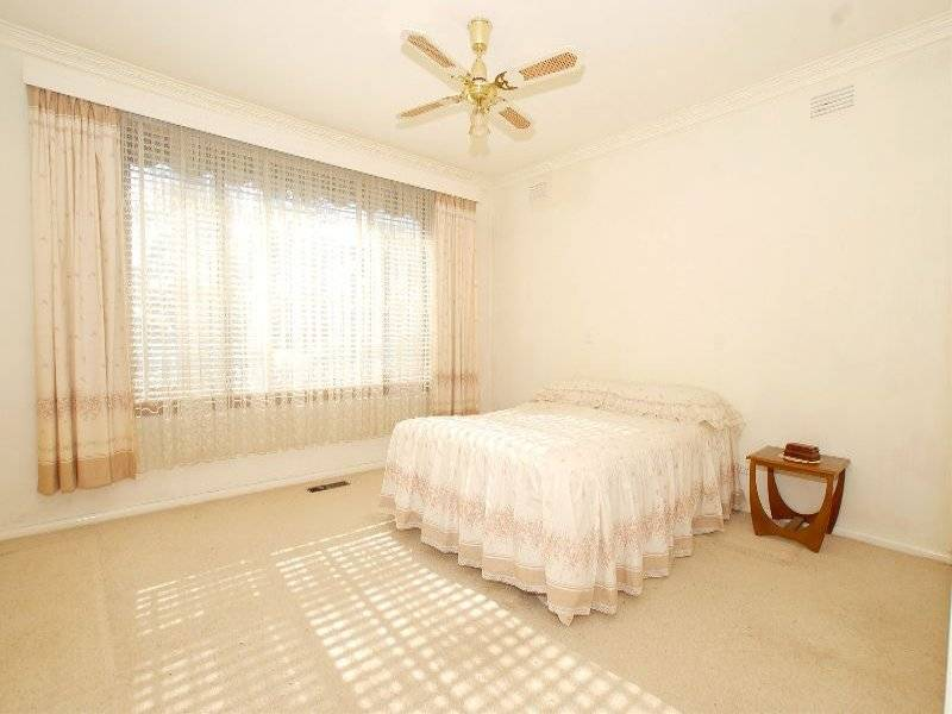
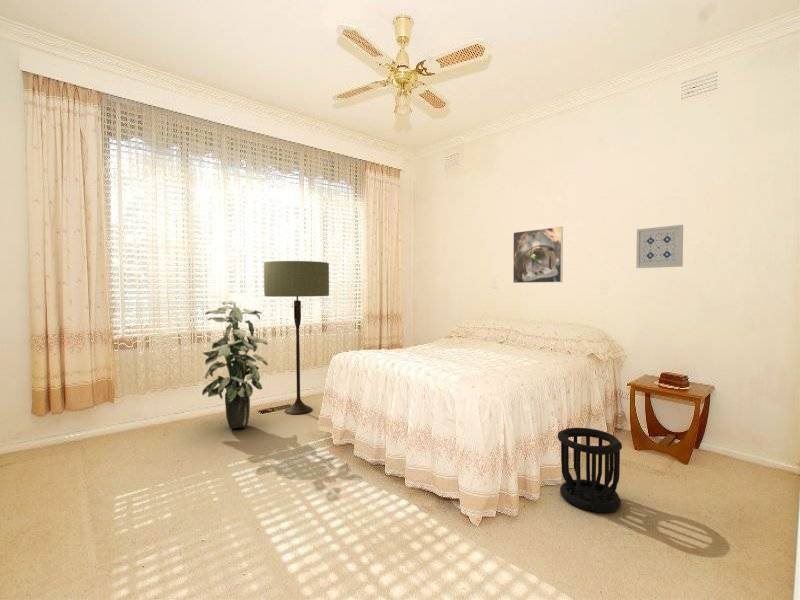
+ indoor plant (233, 363)
+ floor lamp (297, 336)
+ wall art (658, 247)
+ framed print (536, 256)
+ wastebasket (588, 467)
